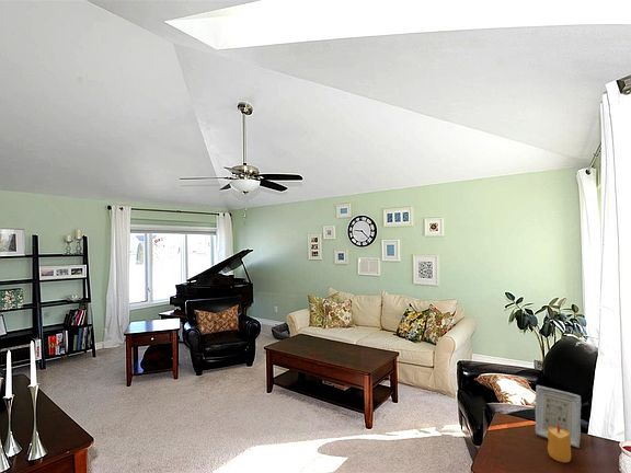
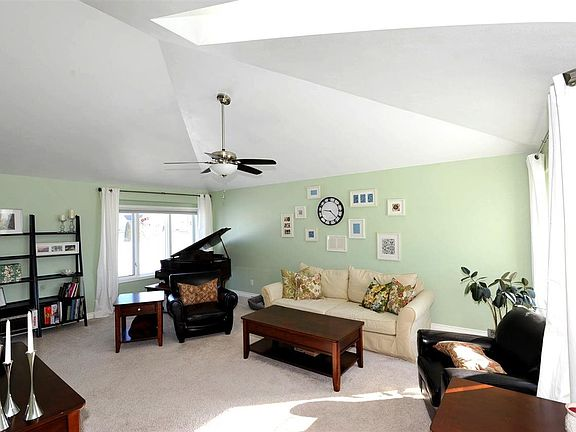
- picture frame (555, 414)
- candle (559, 438)
